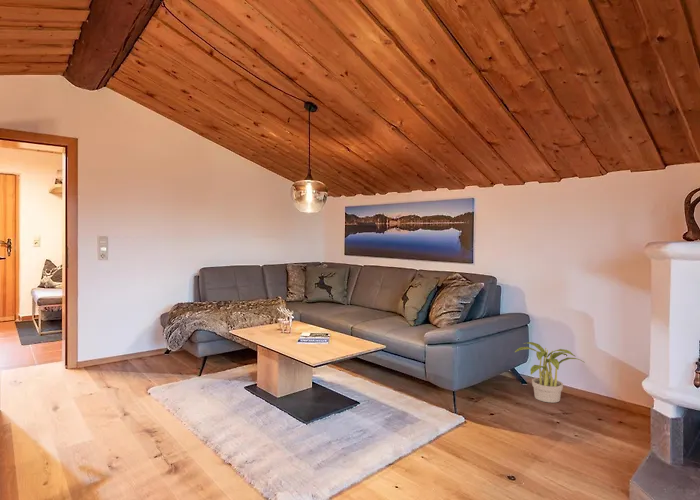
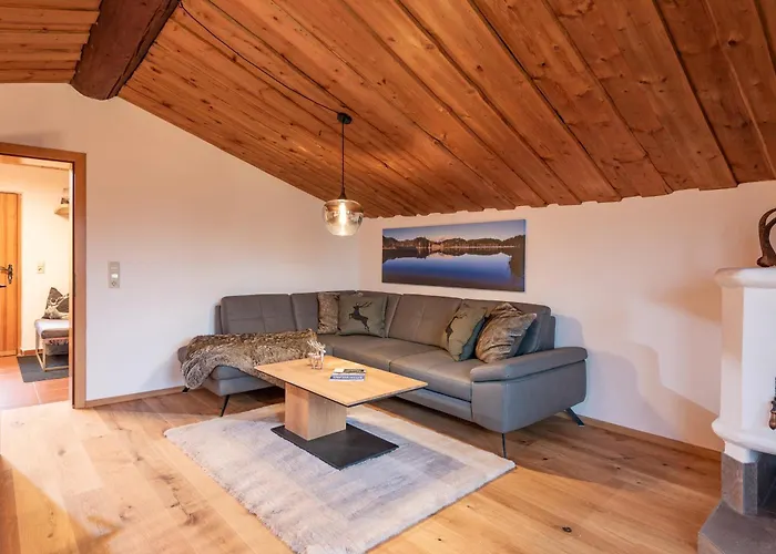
- potted plant (548, 372)
